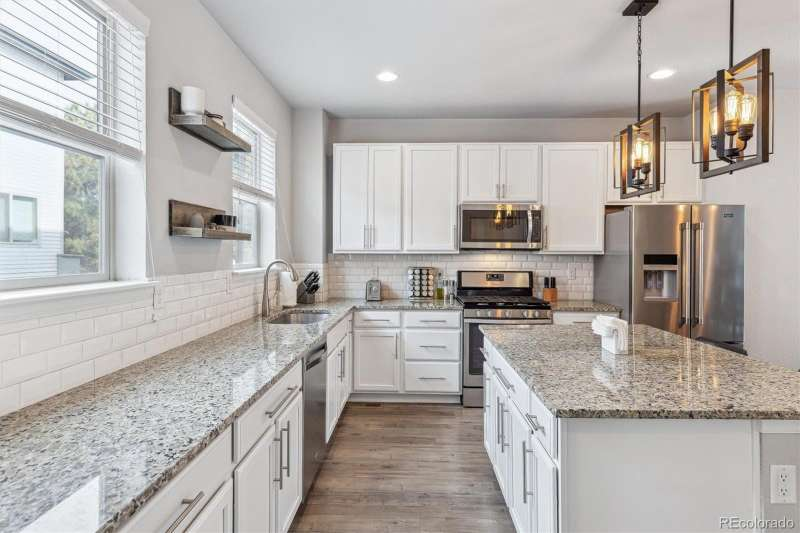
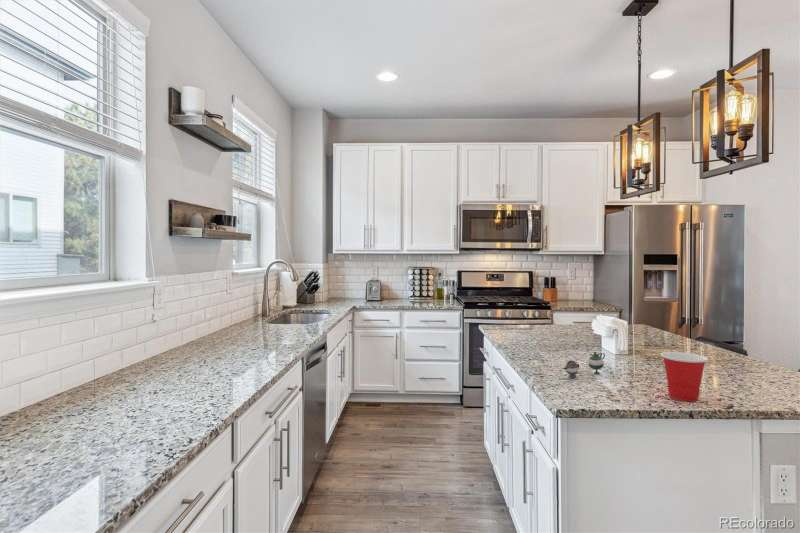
+ teapot (588, 363)
+ cup (683, 376)
